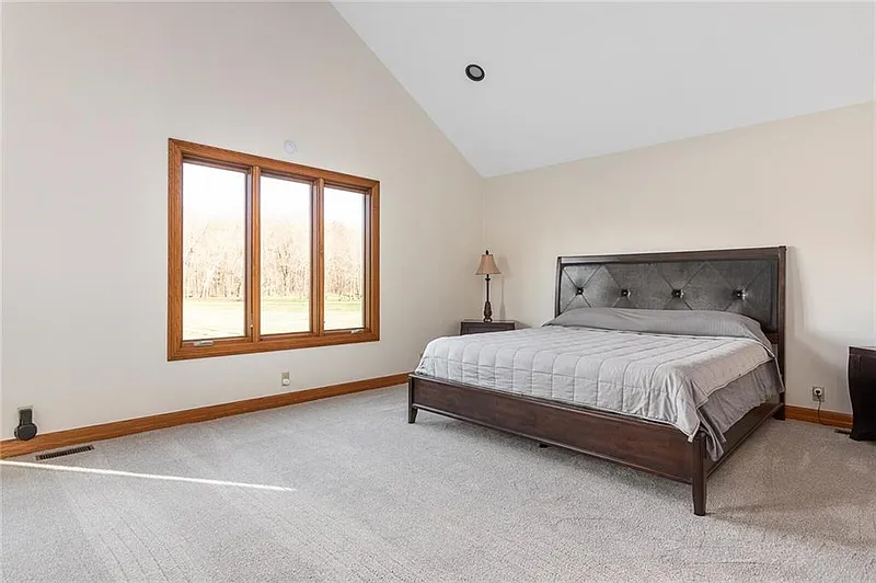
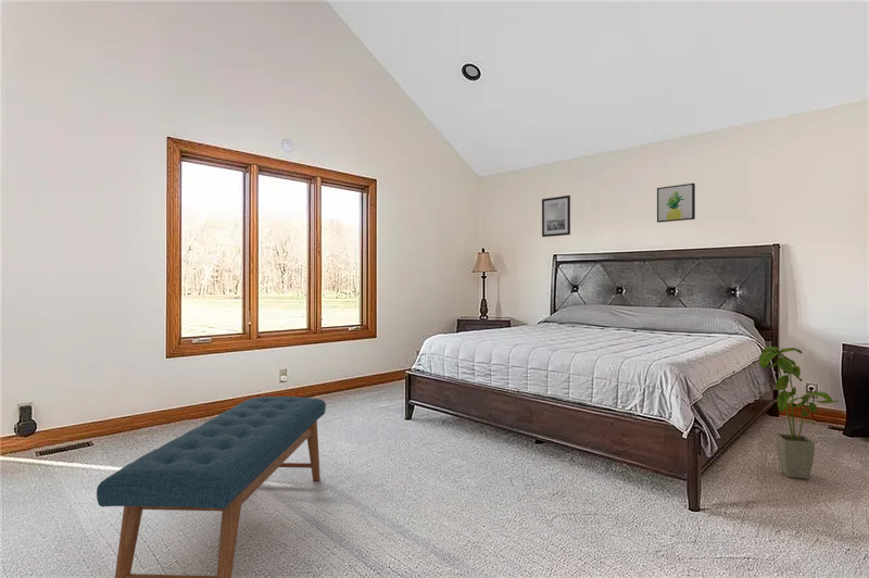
+ wall art (555, 216)
+ wall art (675, 203)
+ bench (241, 475)
+ house plant (792, 413)
